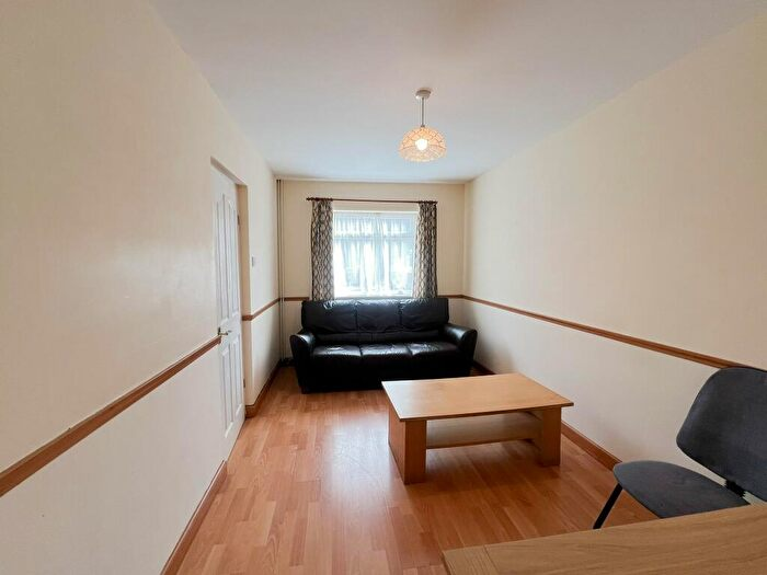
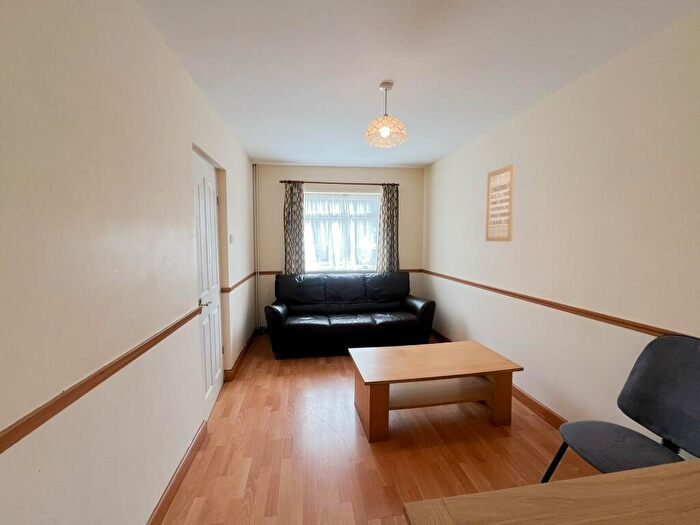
+ wall art (499, 205)
